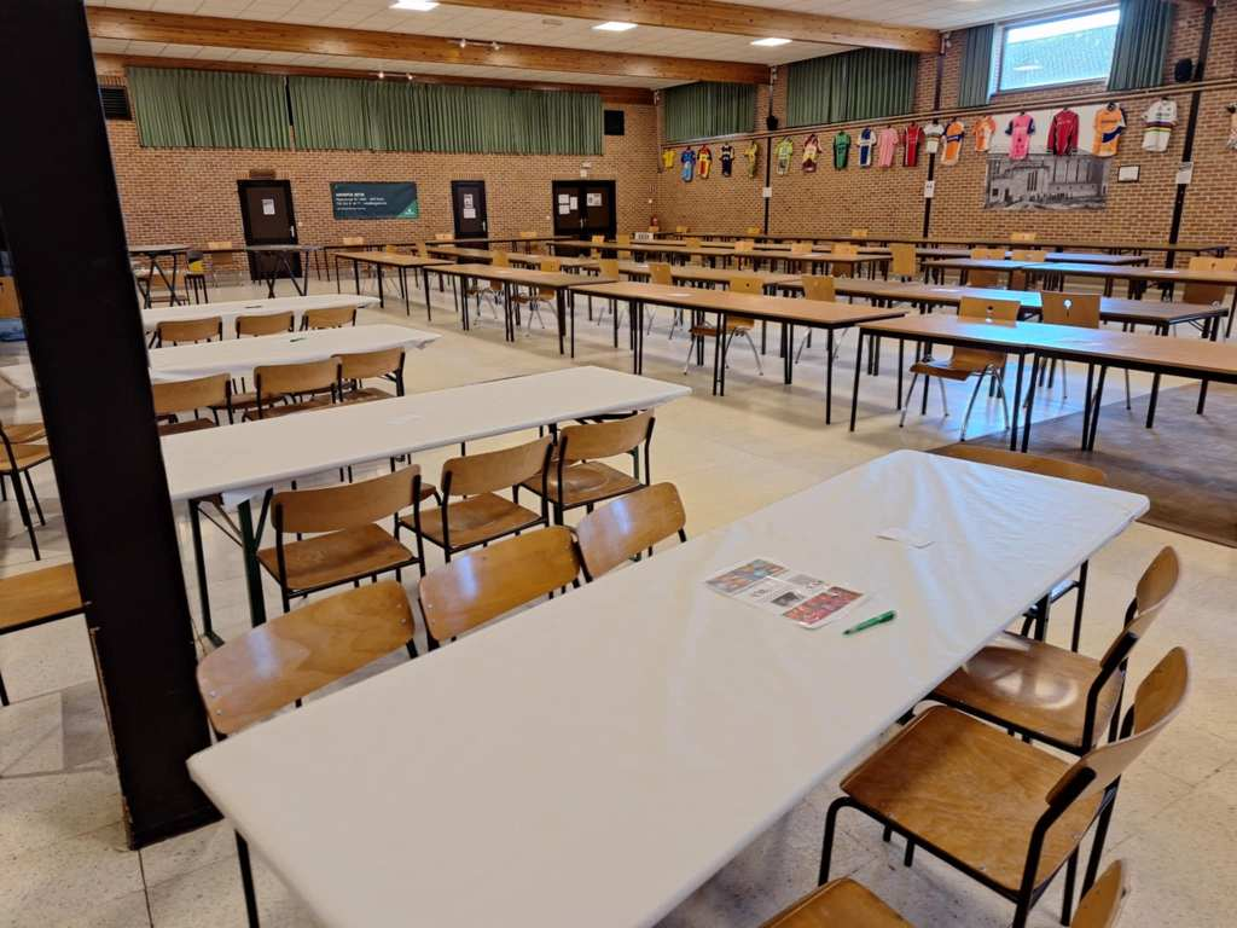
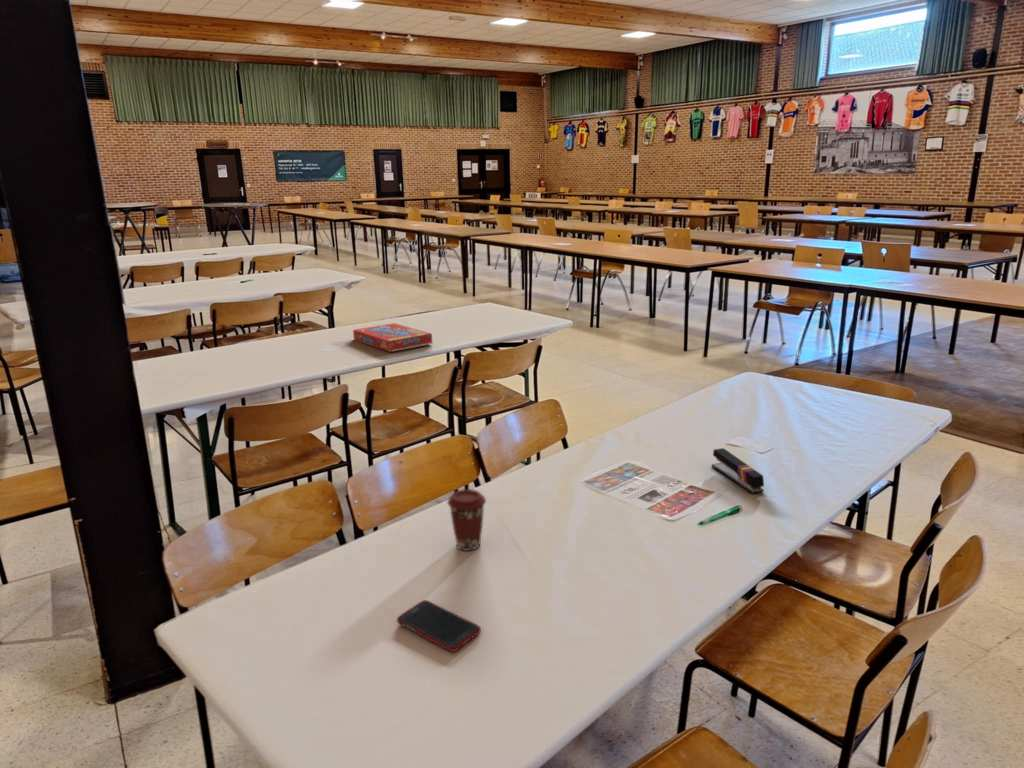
+ stapler (737, 469)
+ snack box (392, 336)
+ coffee cup (467, 520)
+ cell phone (438, 625)
